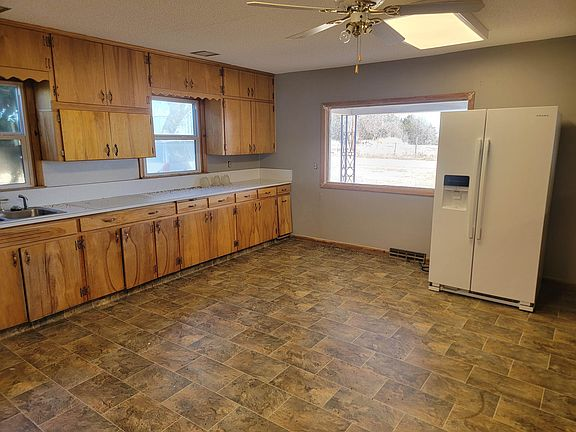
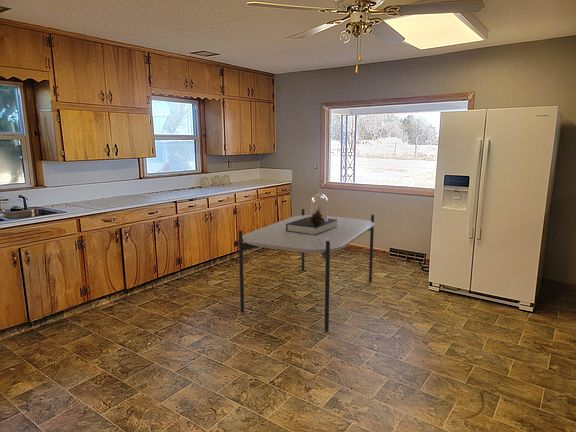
+ dining table (312, 245)
